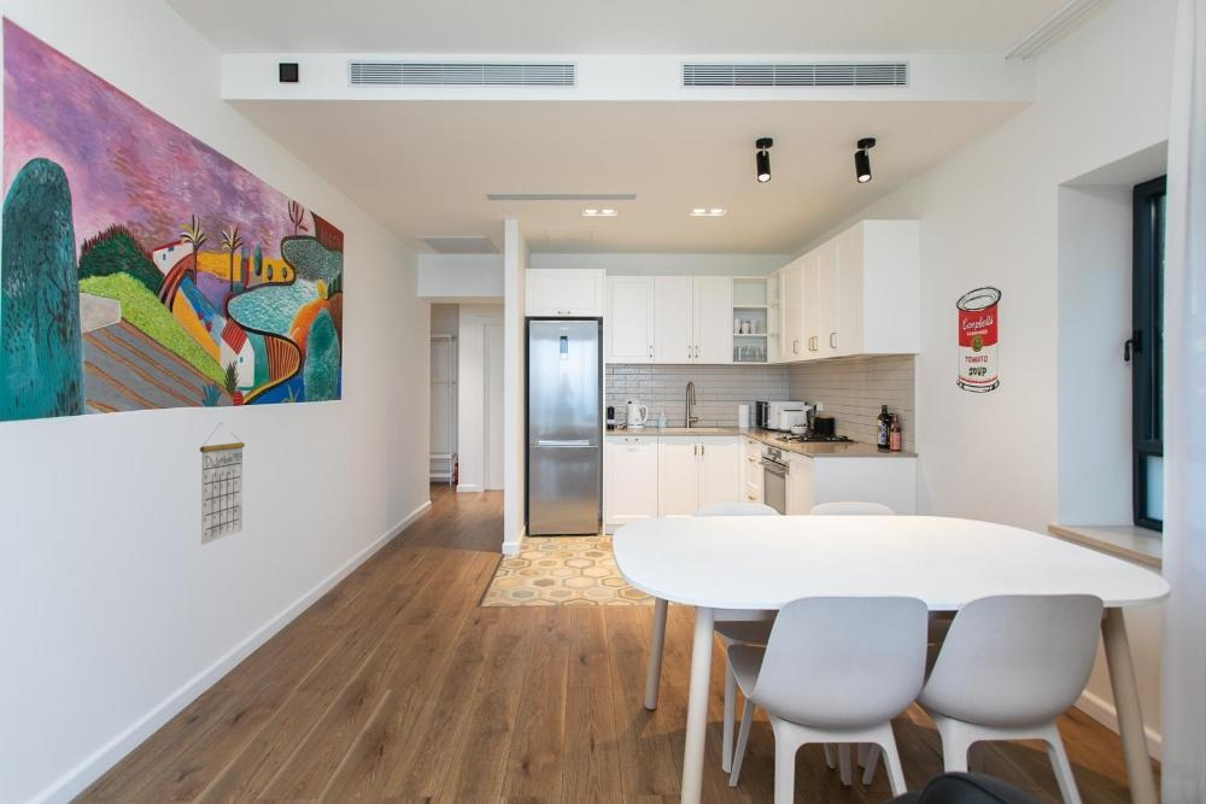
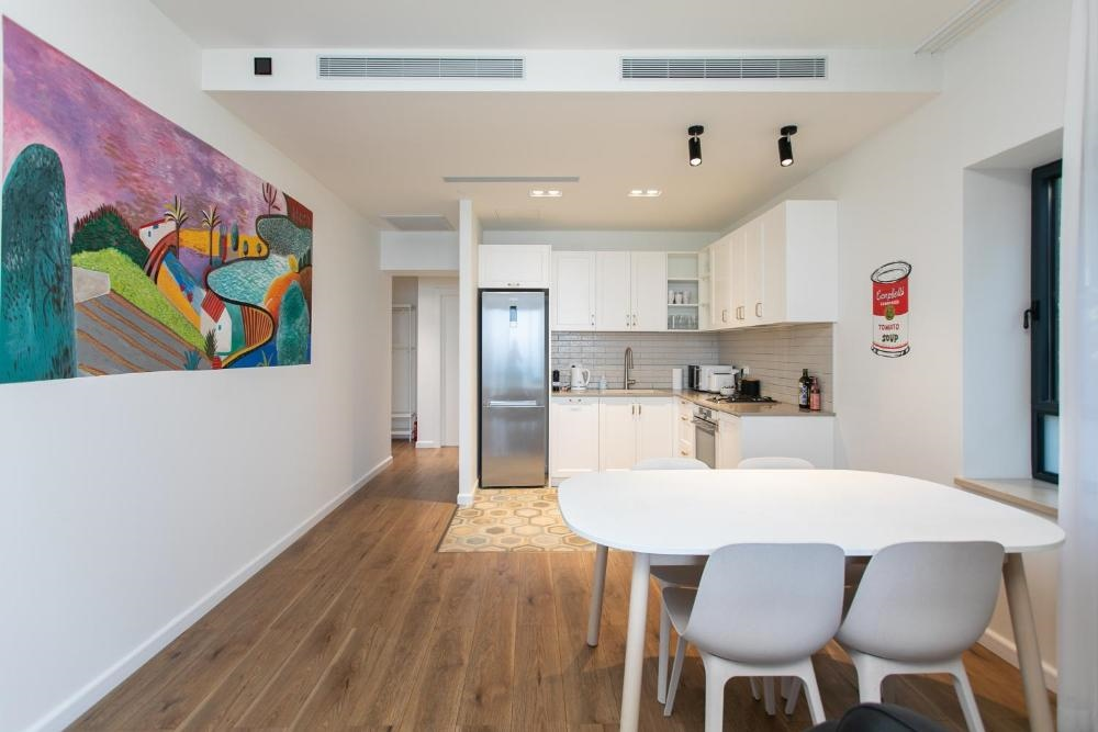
- calendar (223, 480)
